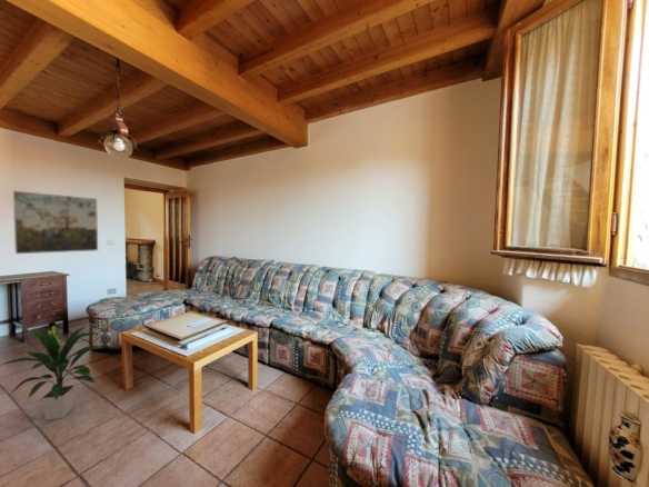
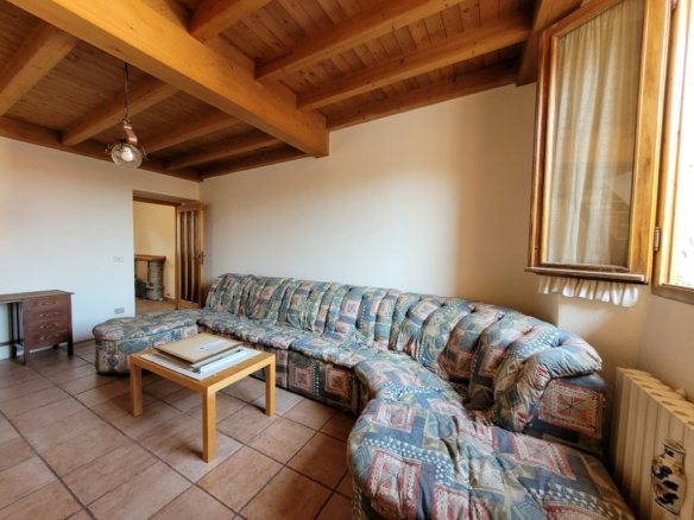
- decorative plant (56, 338)
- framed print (59, 223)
- indoor plant (62, 369)
